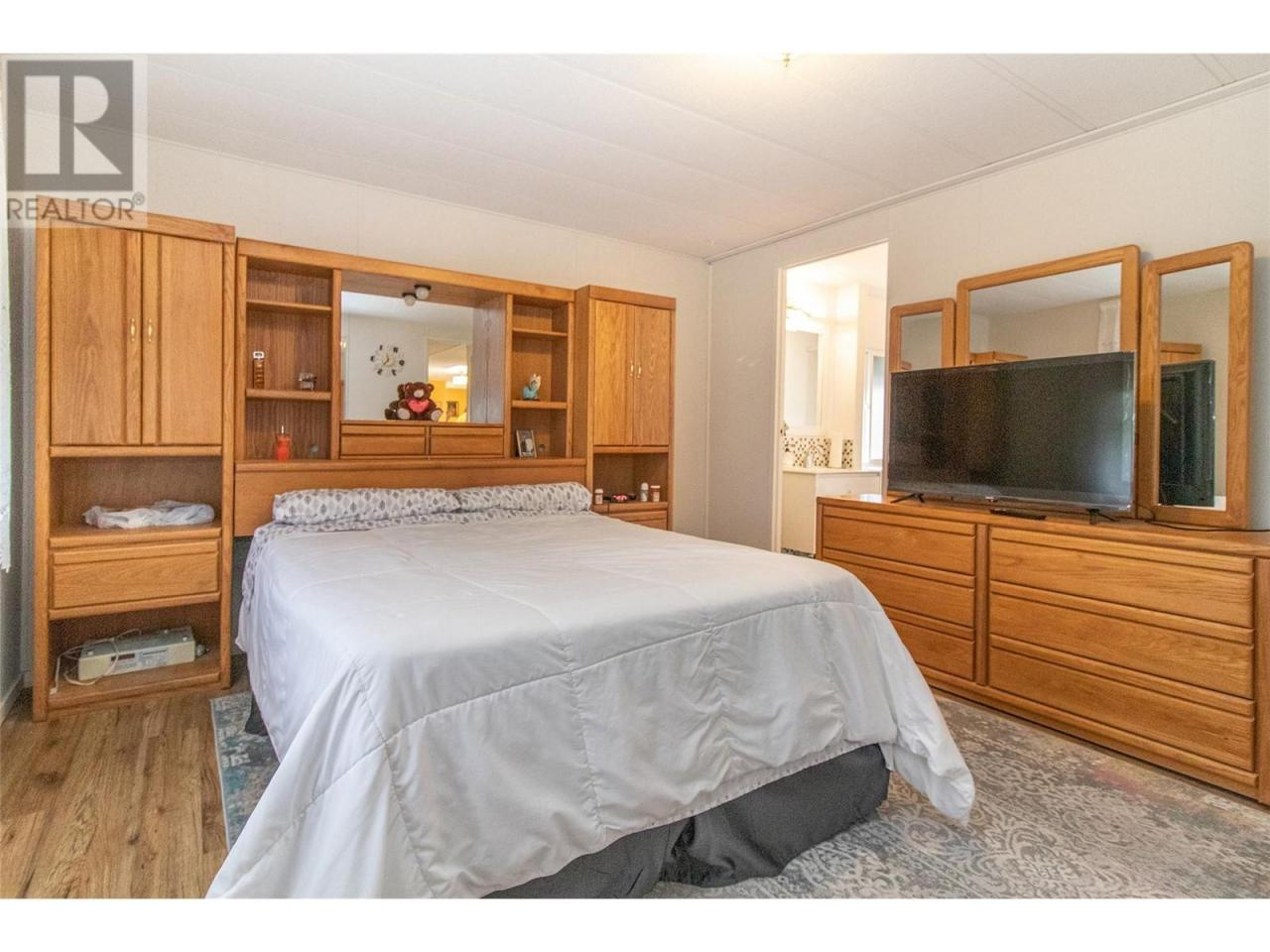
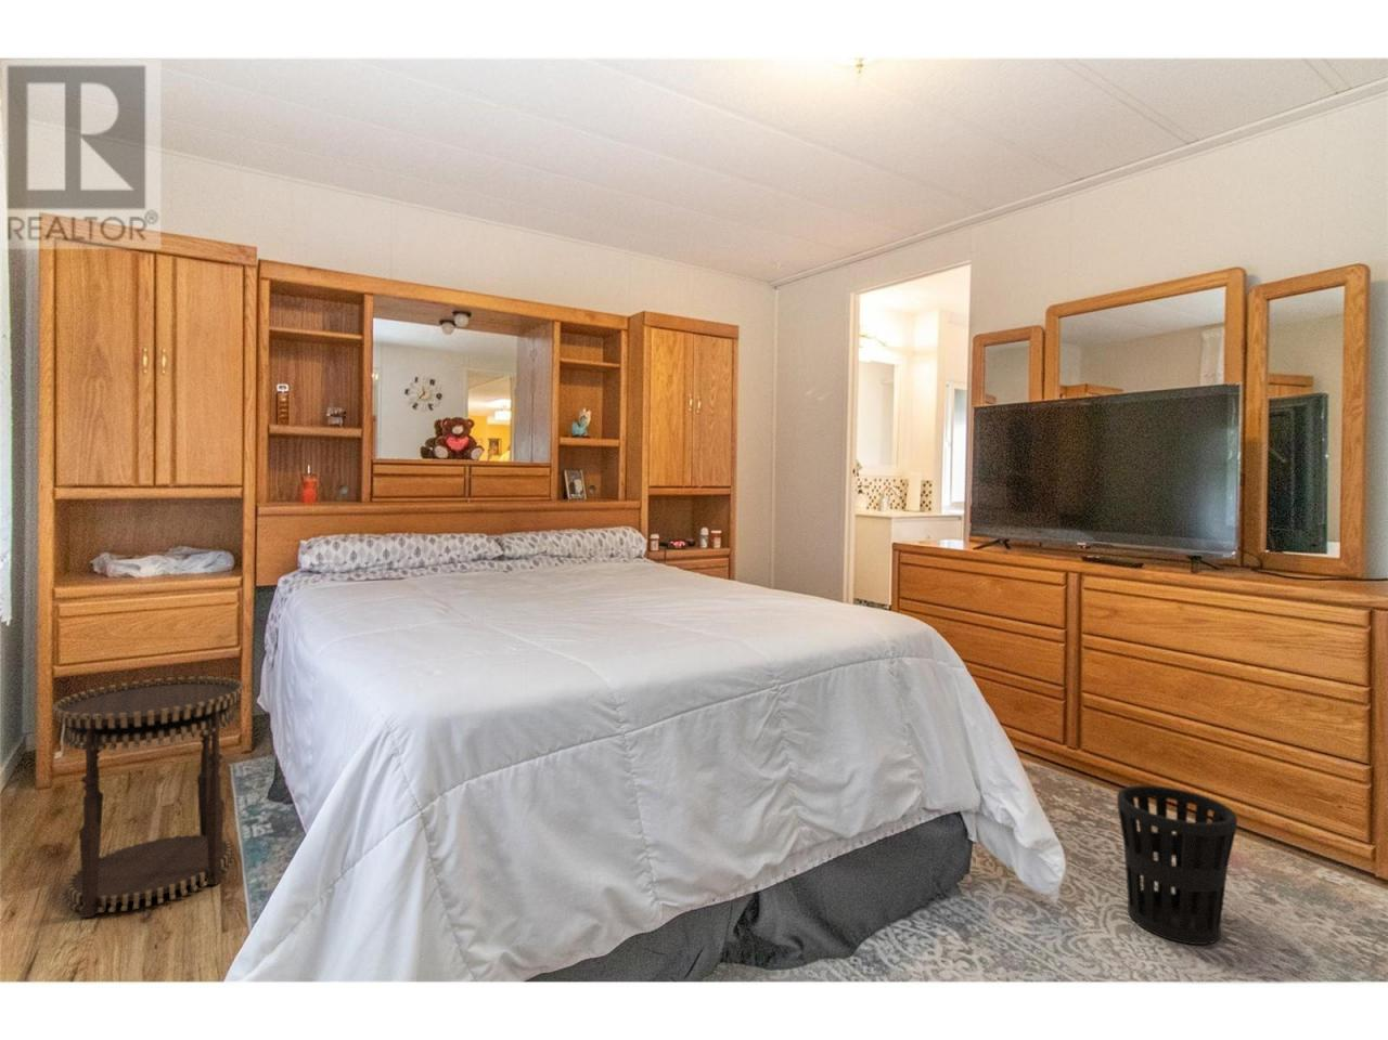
+ wastebasket (1172, 862)
+ side table (151, 745)
